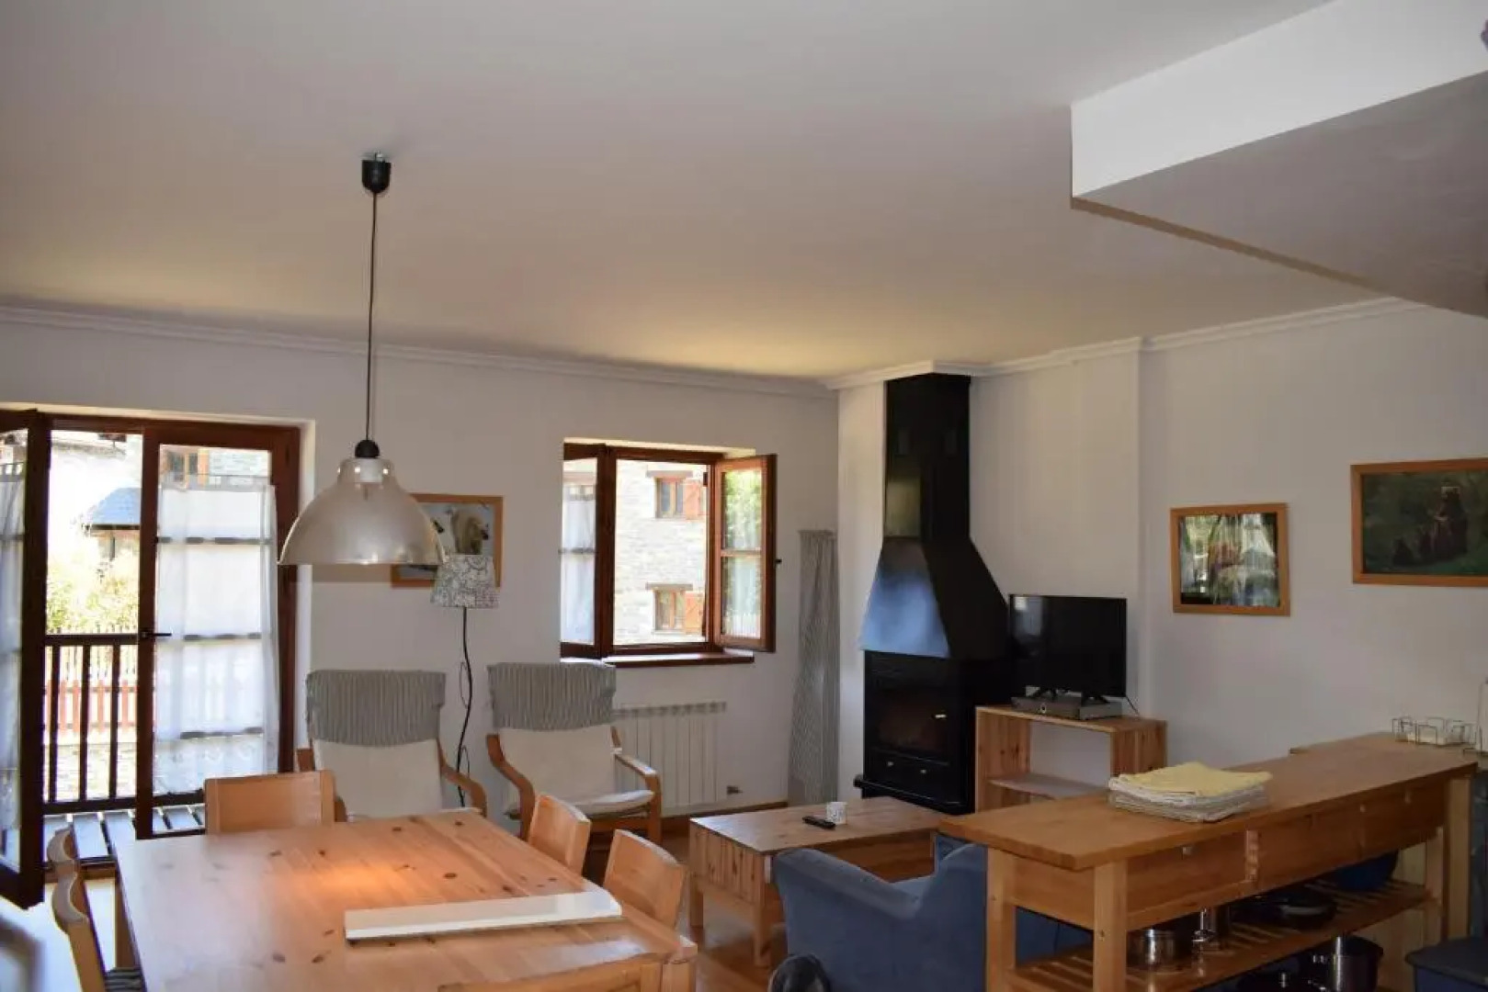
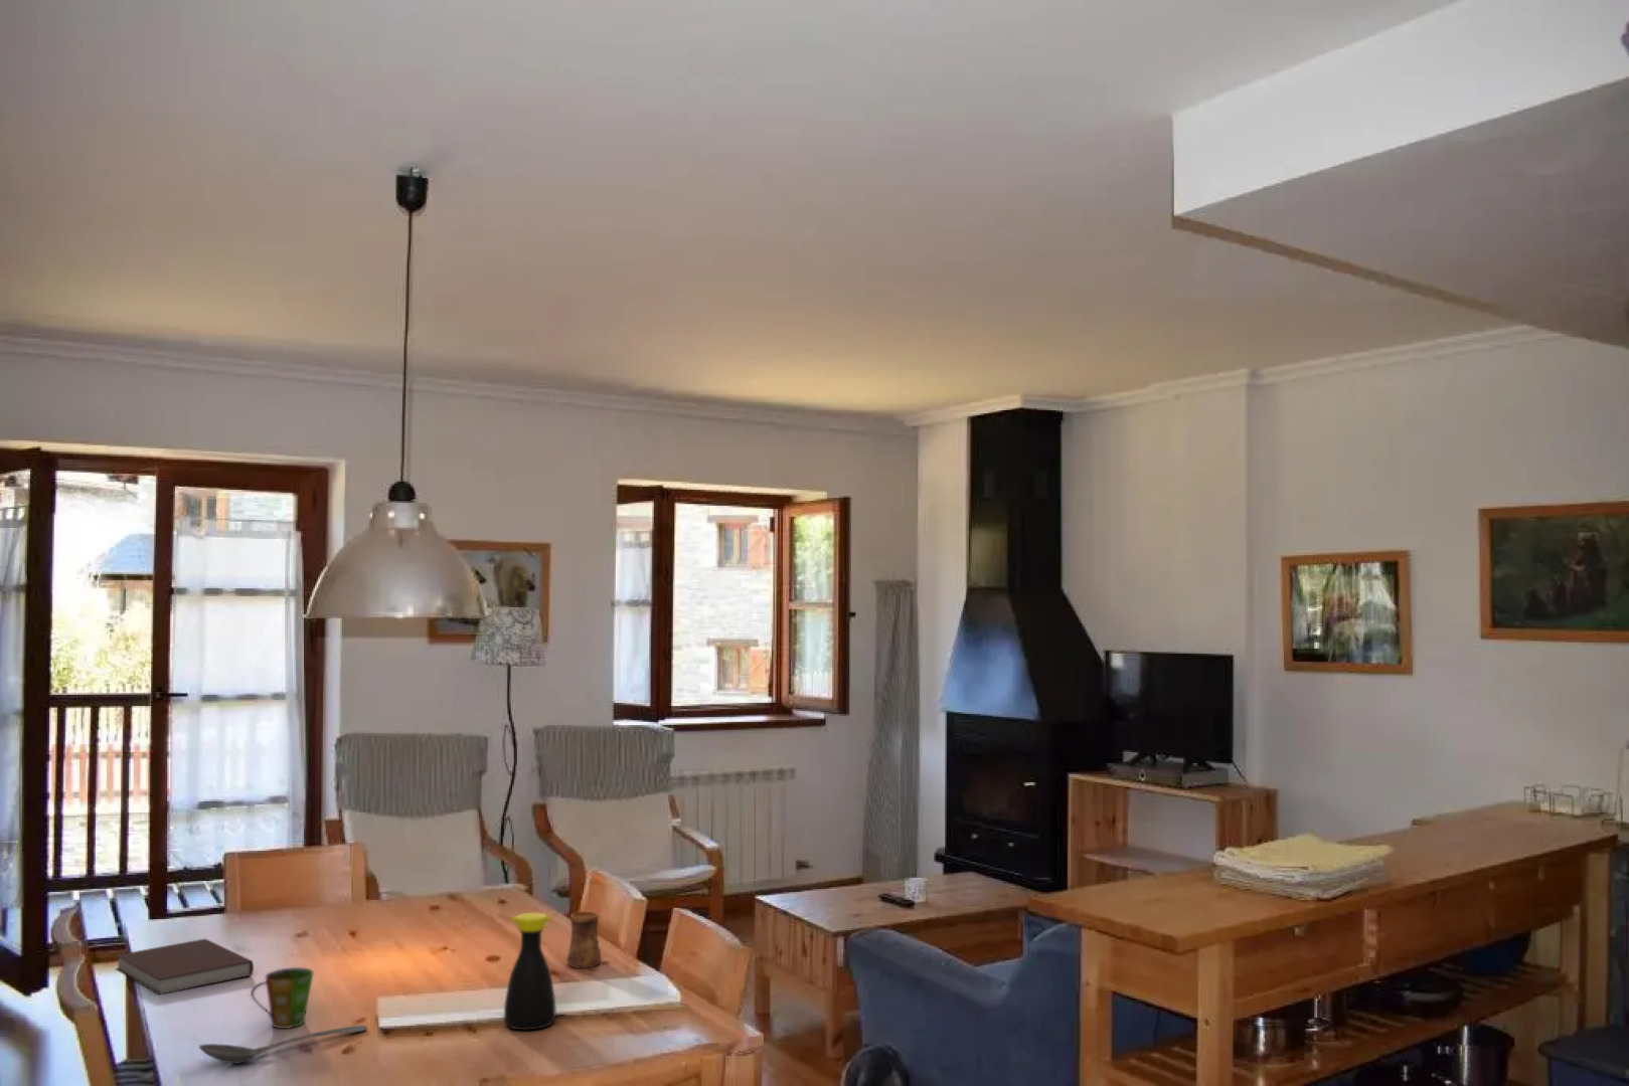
+ cup (583, 941)
+ bottle (530, 968)
+ cup (281, 1000)
+ notebook (183, 965)
+ stirrer (286, 1040)
